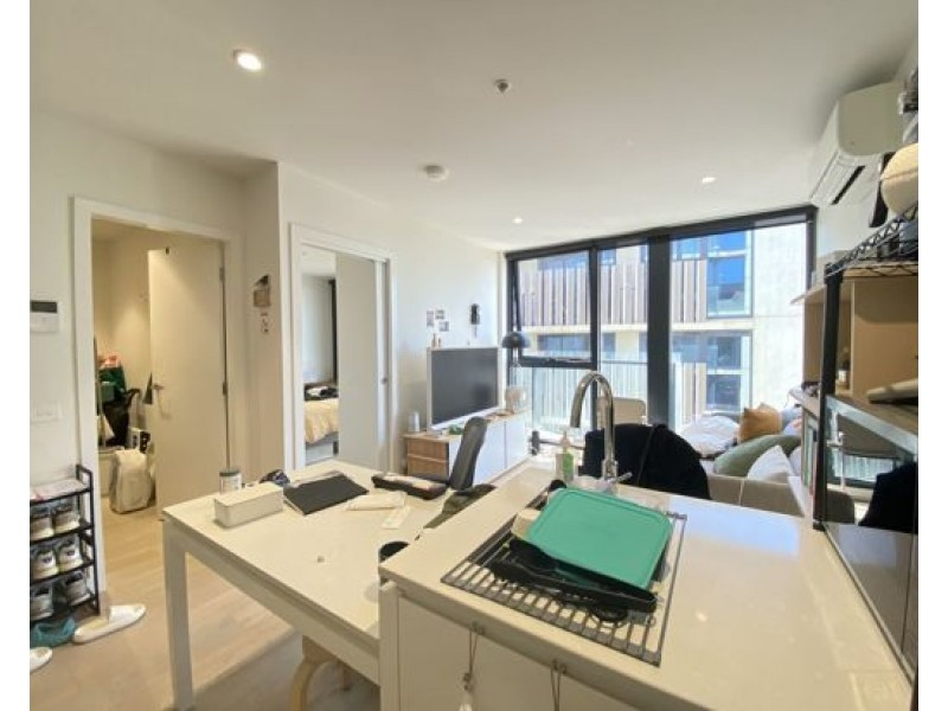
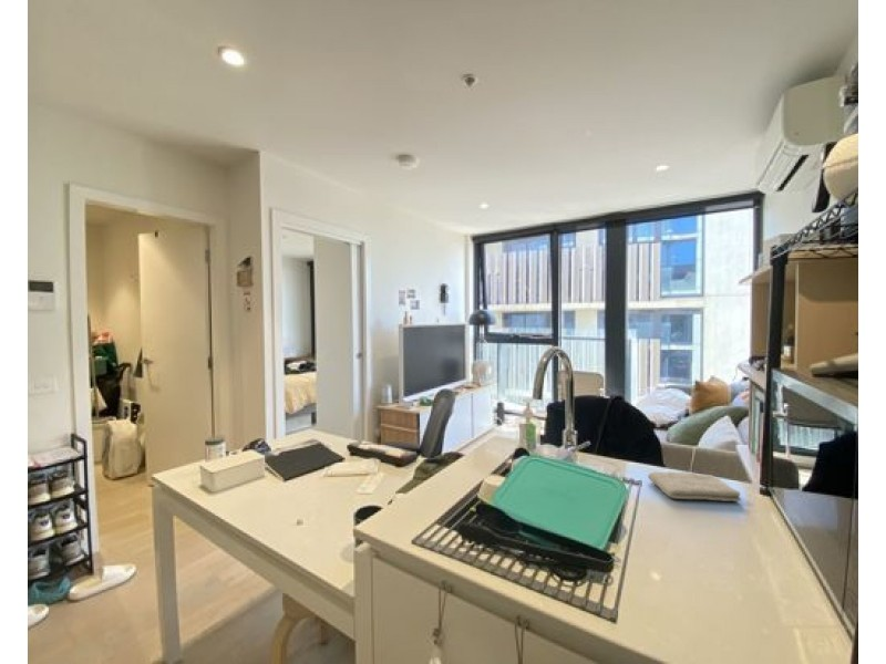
+ washcloth (692, 485)
